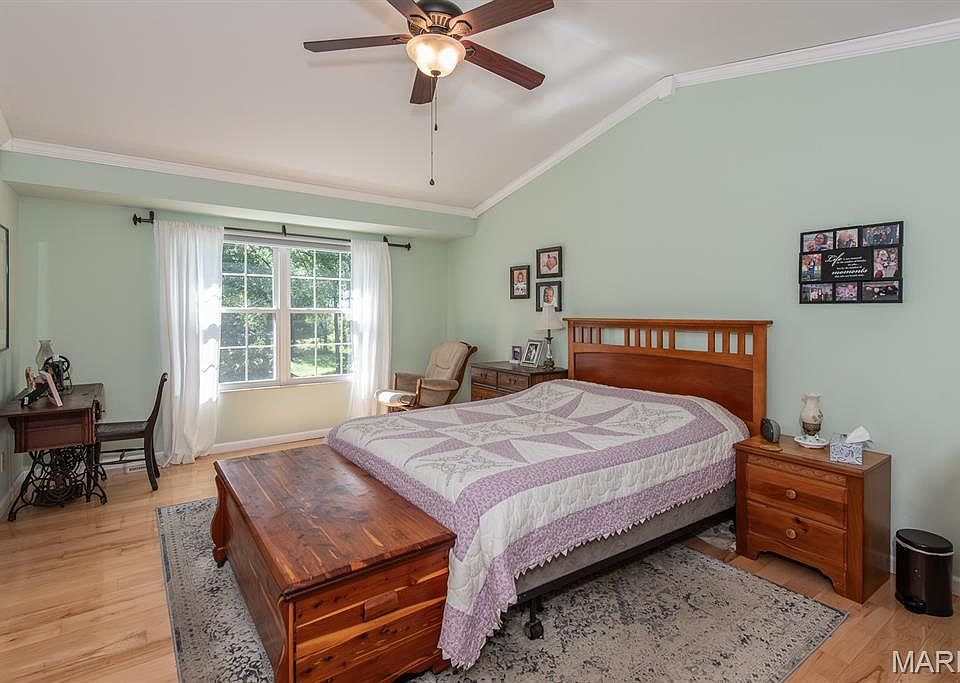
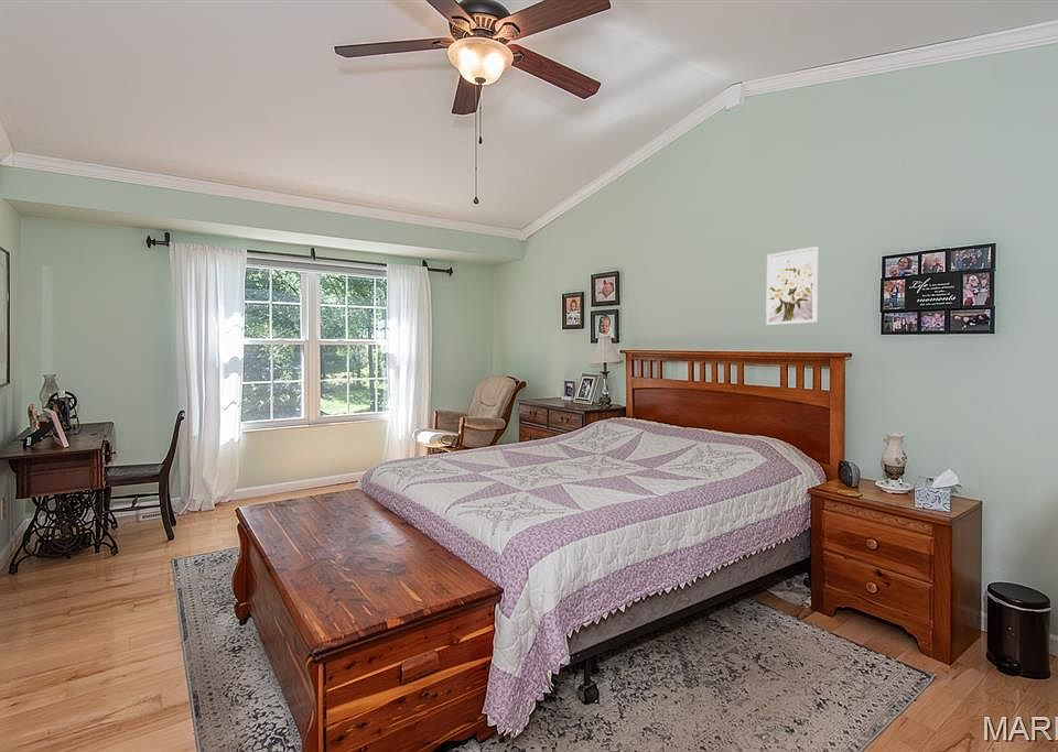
+ wall art (790, 287)
